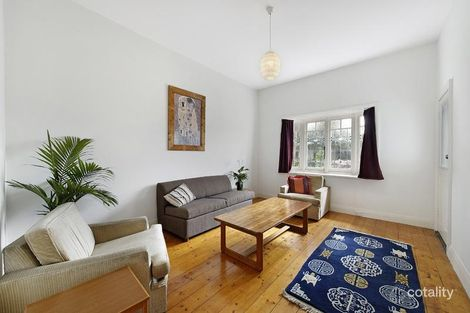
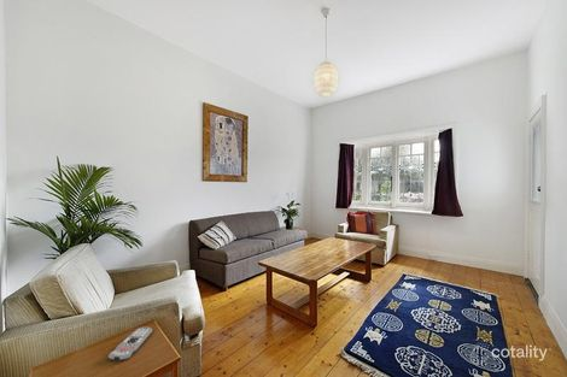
+ remote control (133, 342)
